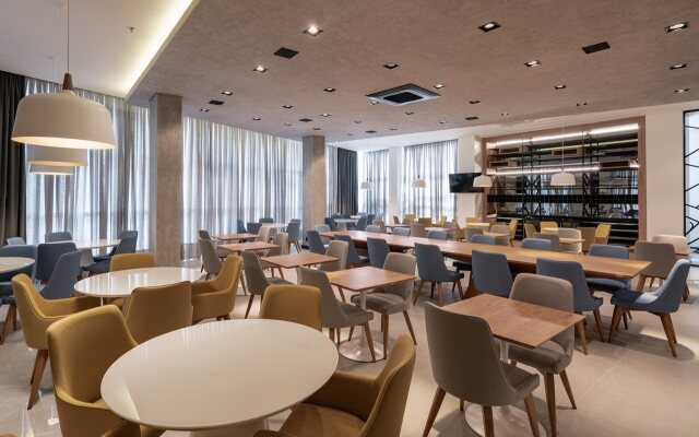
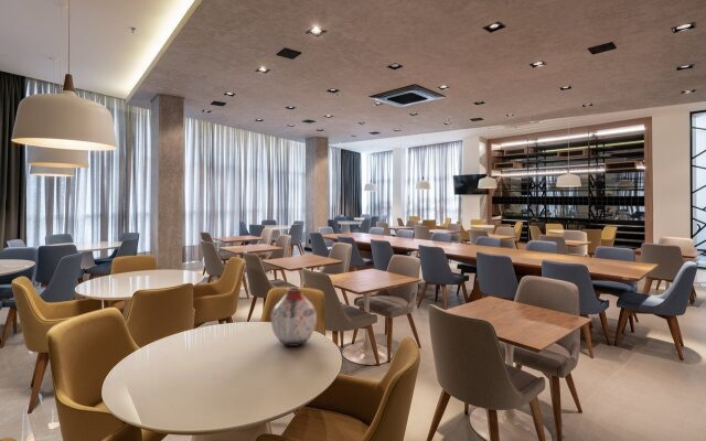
+ vase (293, 315)
